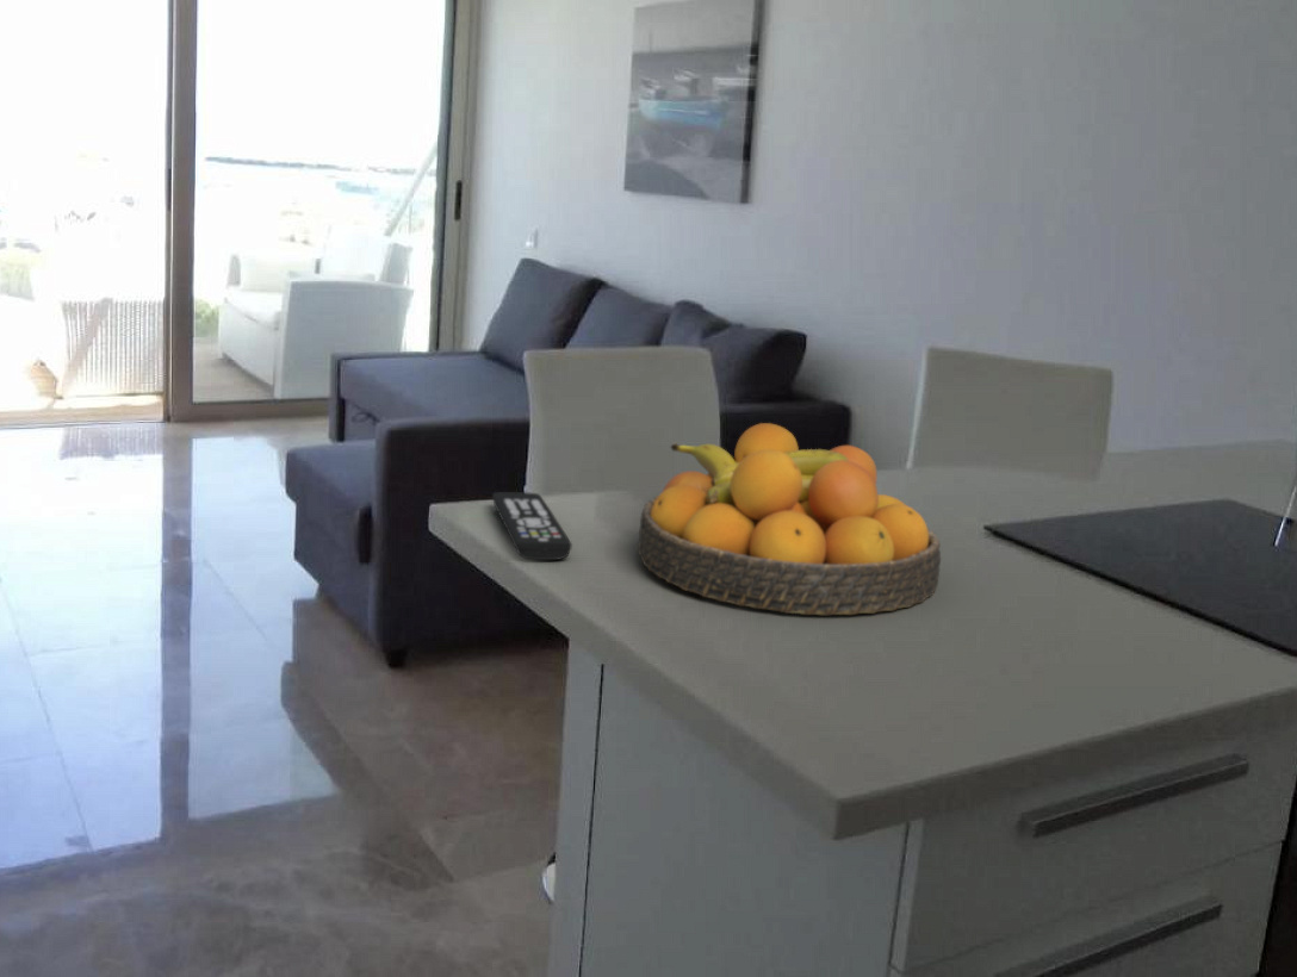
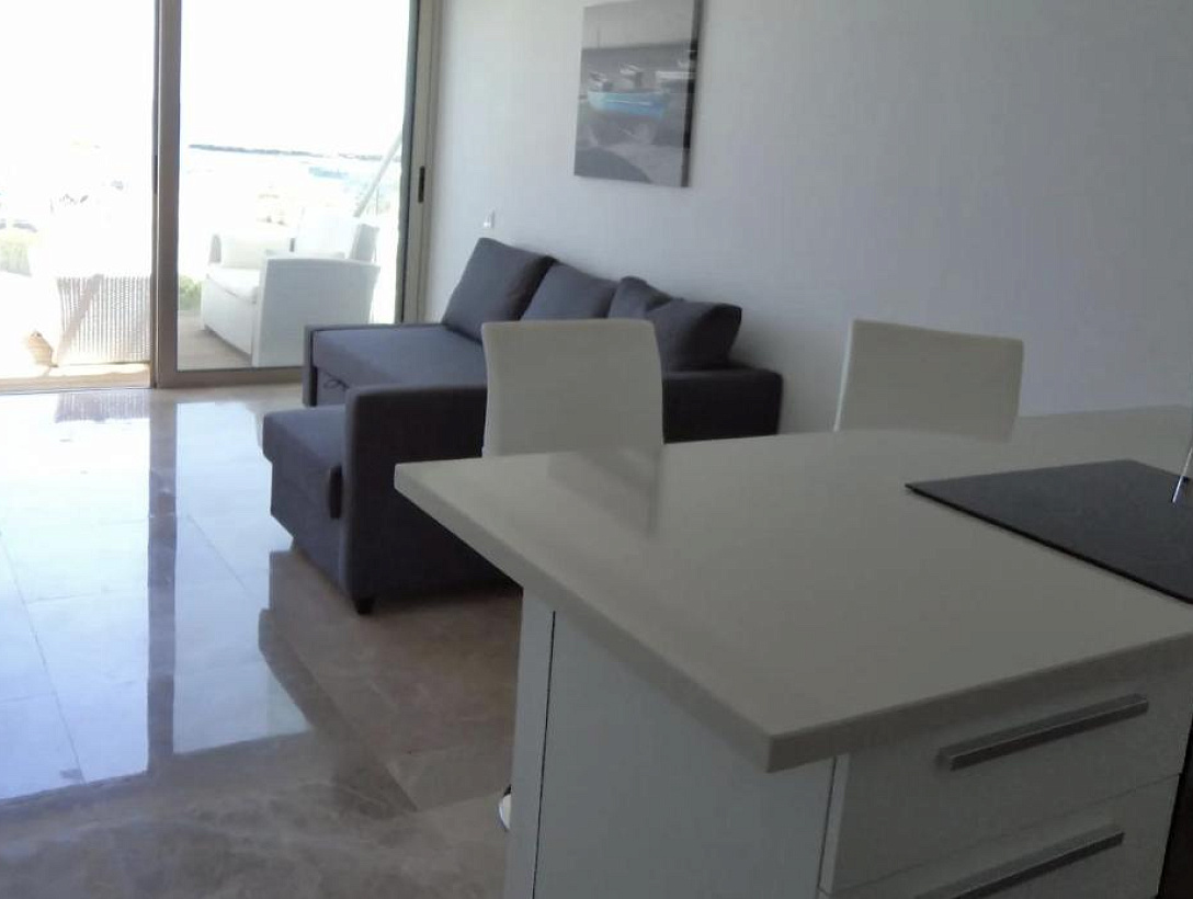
- remote control (528, 523)
- fruit bowl (792, 504)
